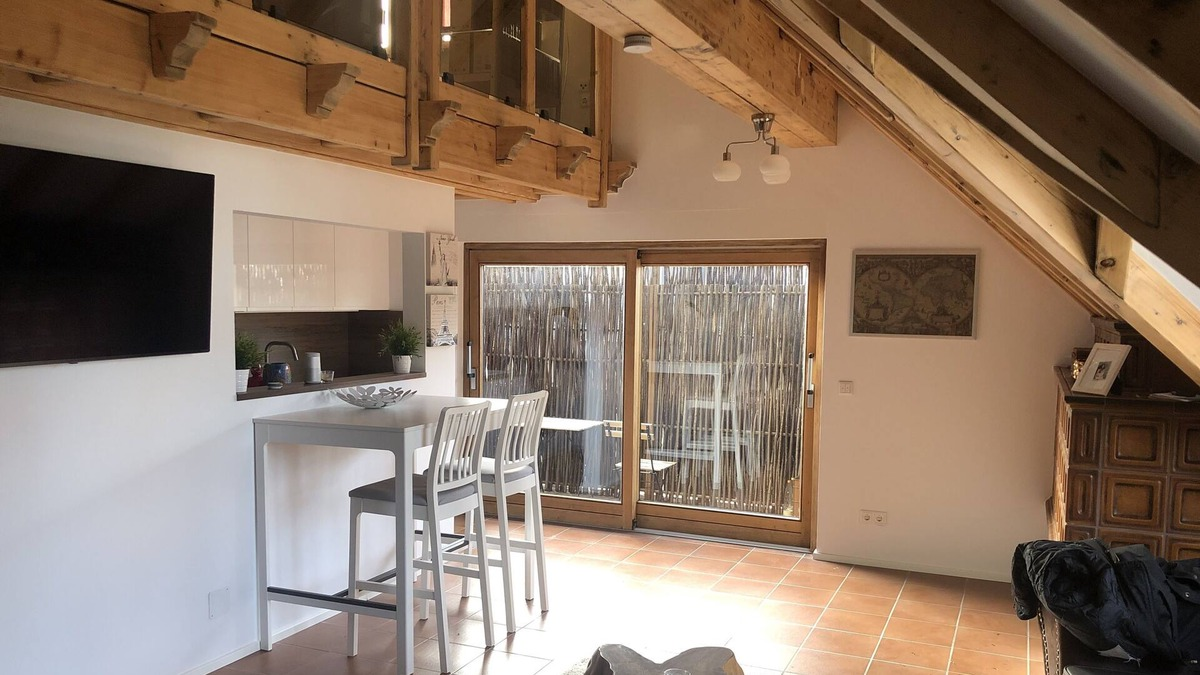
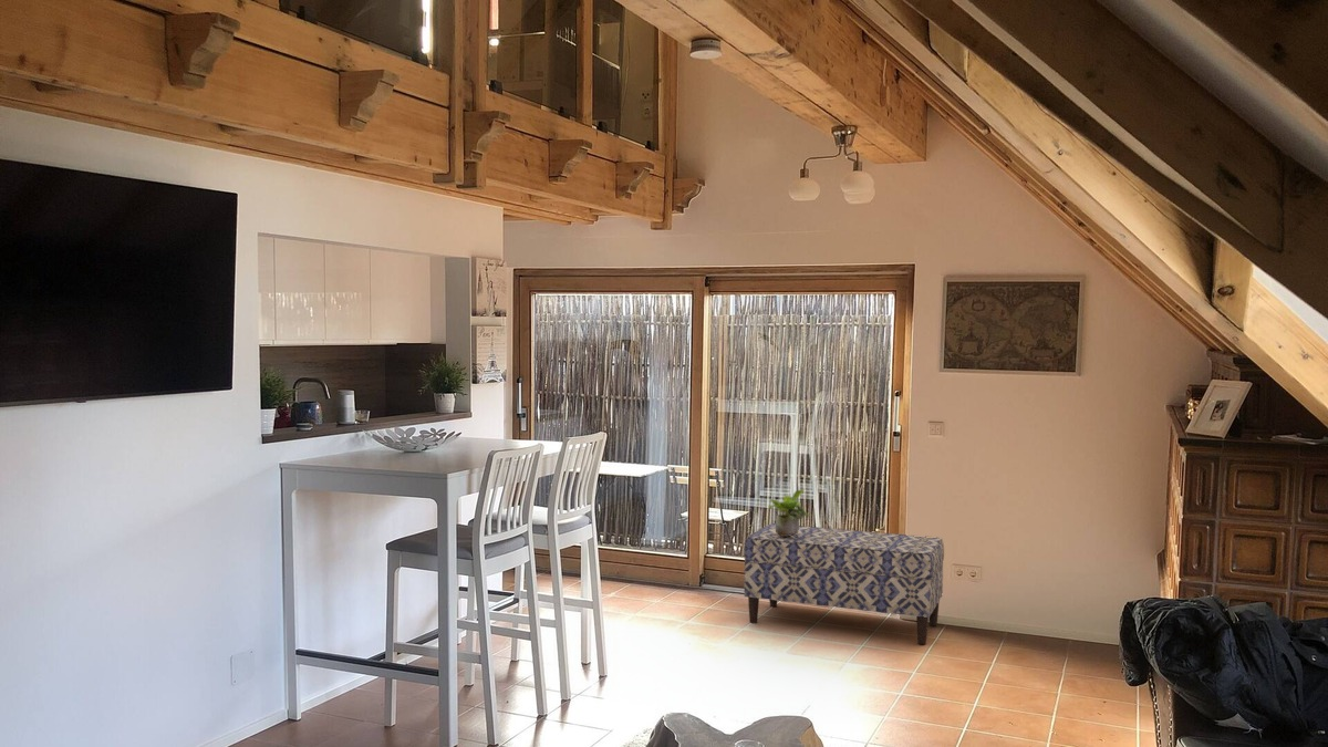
+ potted plant (789, 513)
+ bench (843, 580)
